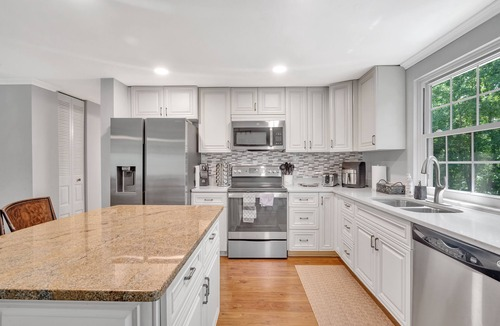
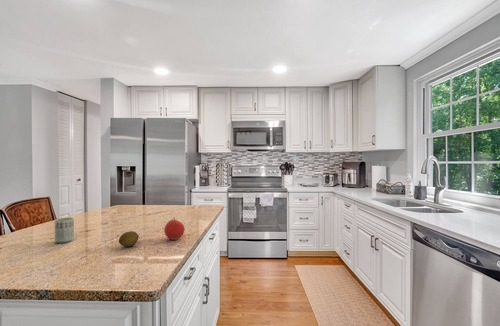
+ cup (64, 230)
+ fruit (174, 228)
+ fruit (129, 238)
